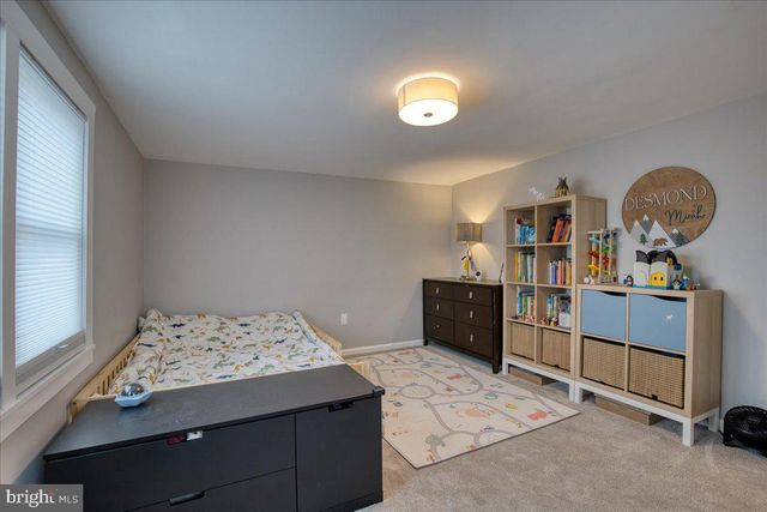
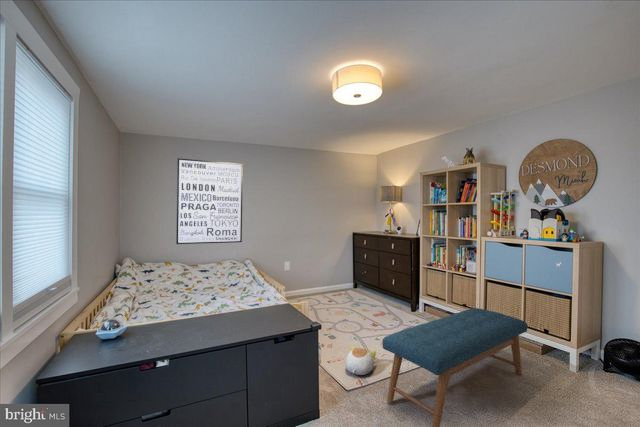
+ wall art (210, 202)
+ bench (459, 355)
+ plush toy (358, 361)
